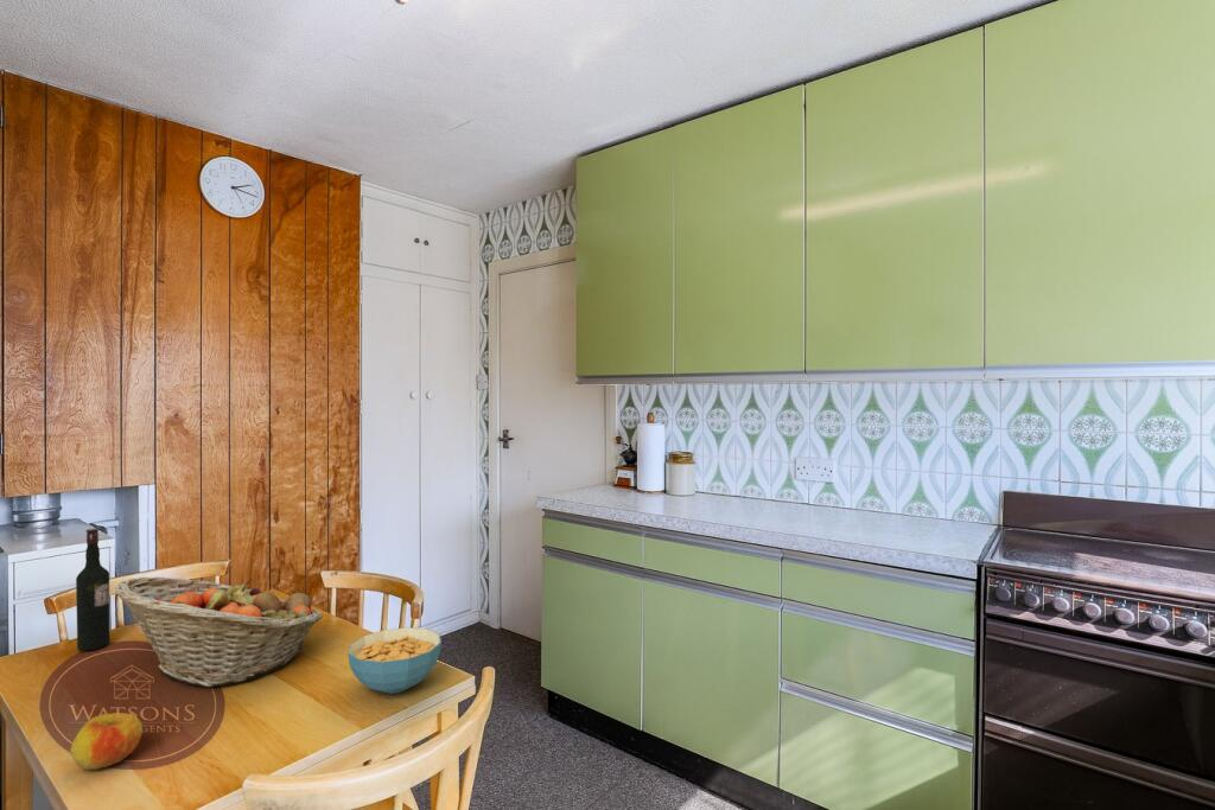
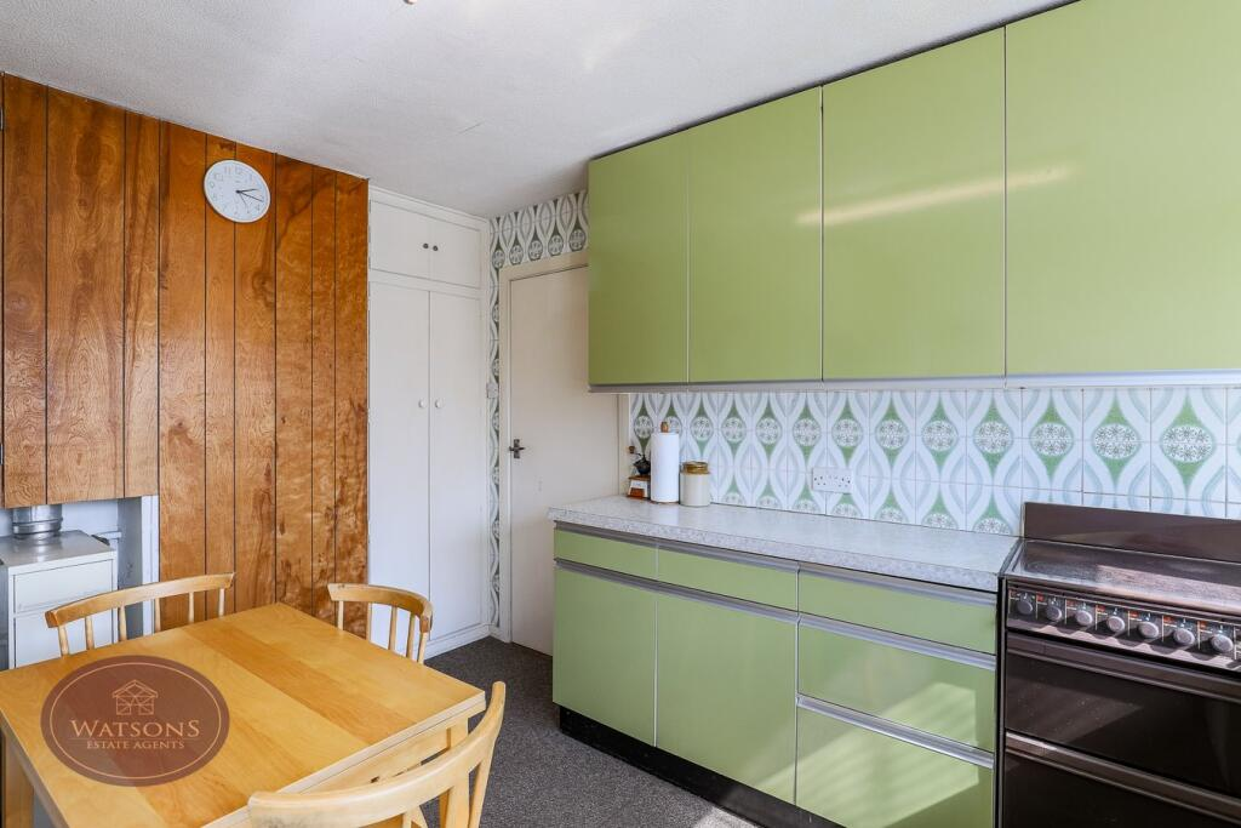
- cereal bowl (395, 665)
- wine bottle (93, 587)
- fruit basket (222, 617)
- apple (107, 739)
